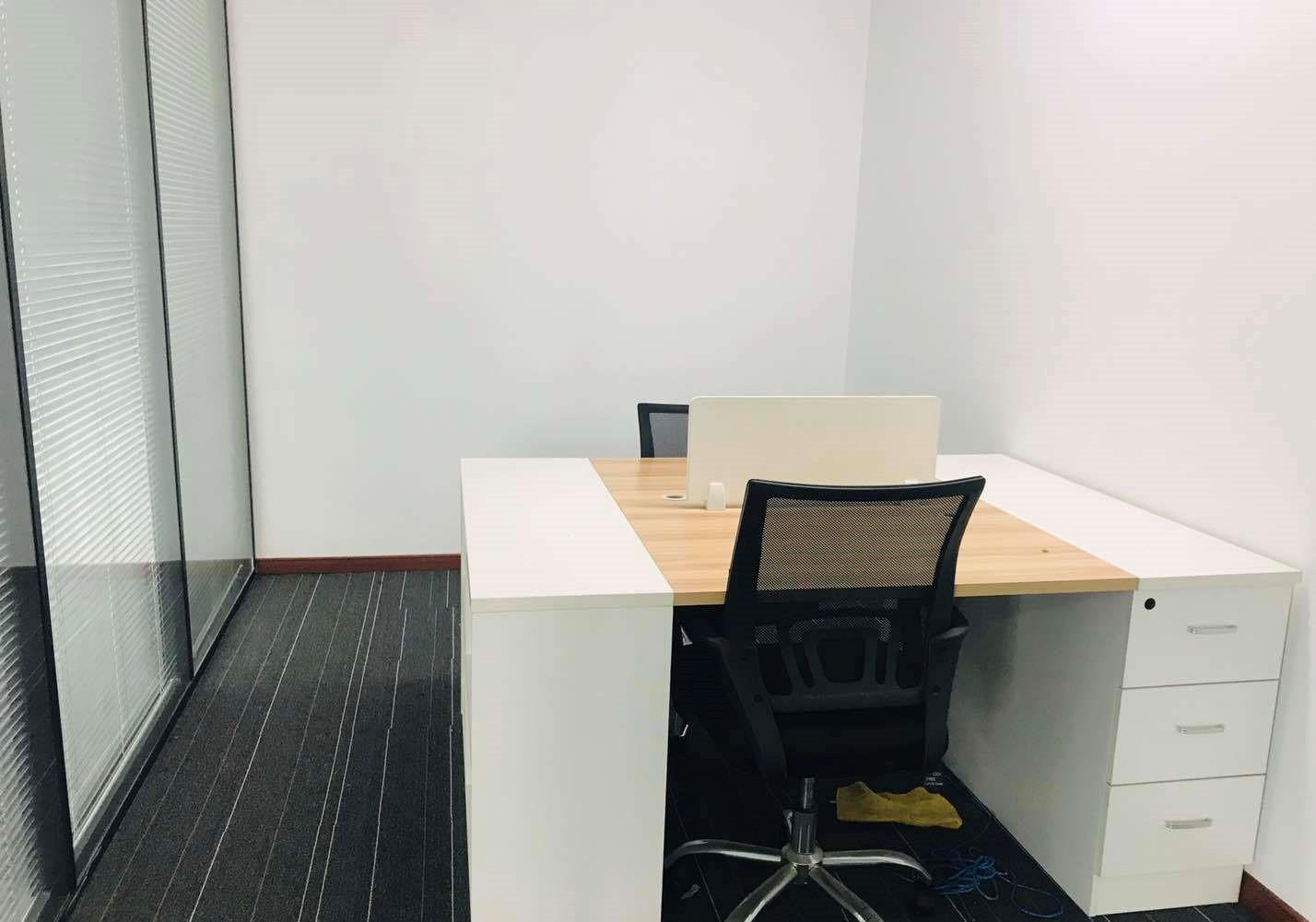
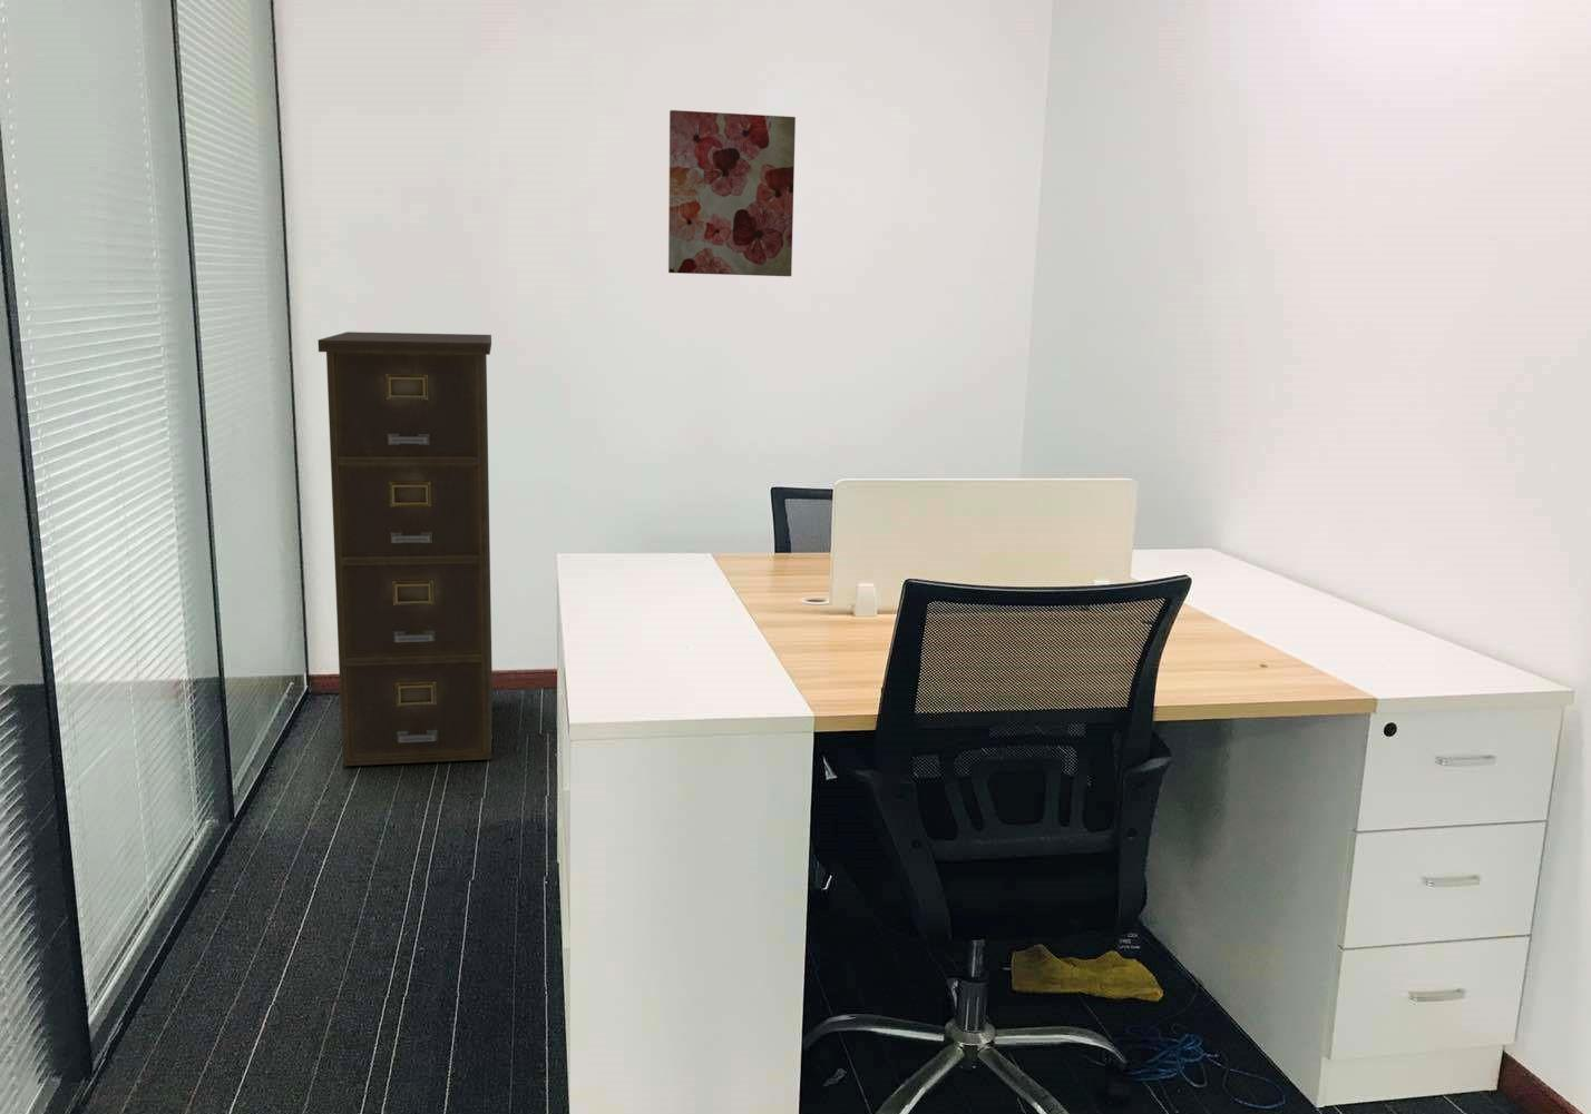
+ filing cabinet (418, 538)
+ wall art (731, 195)
